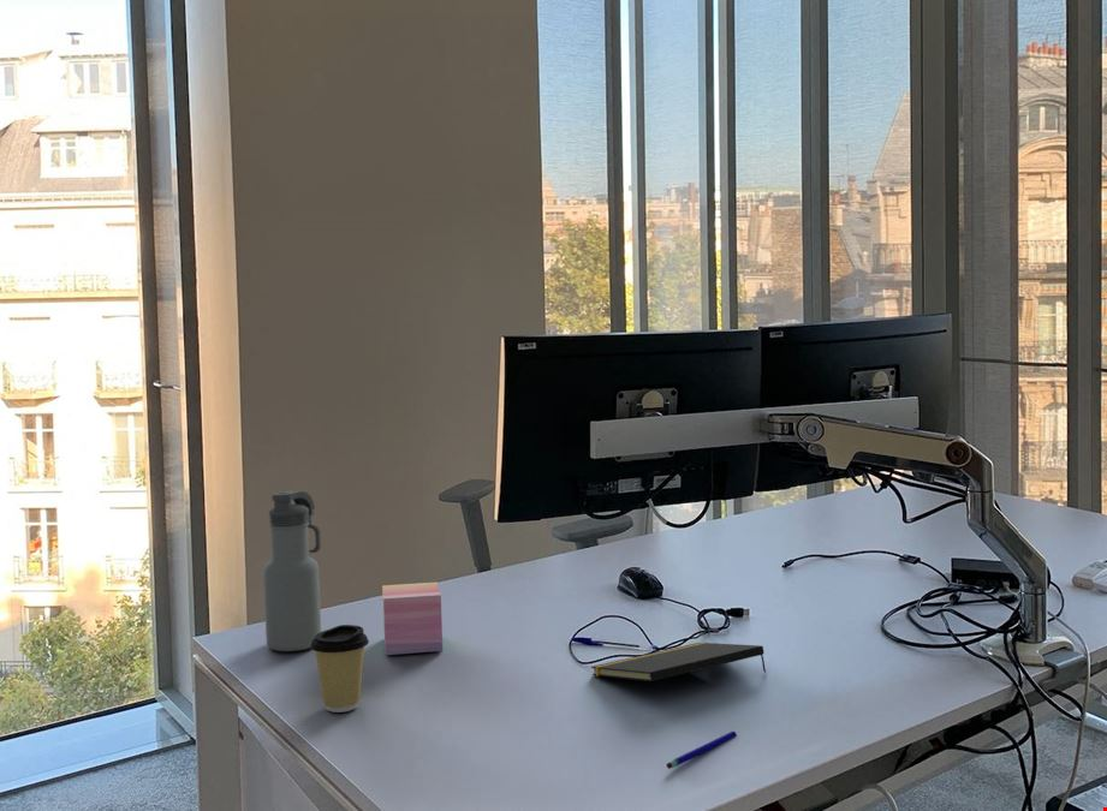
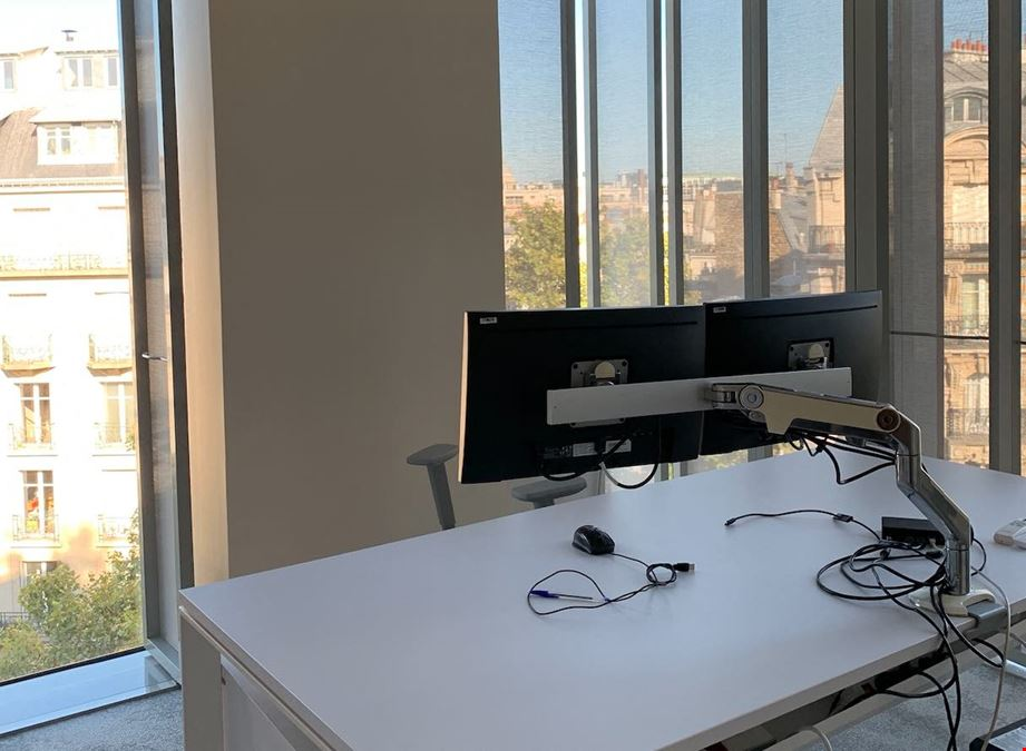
- pen (702, 749)
- water bottle (291, 568)
- coffee cup (340, 668)
- notepad (677, 660)
- sticky notes (411, 618)
